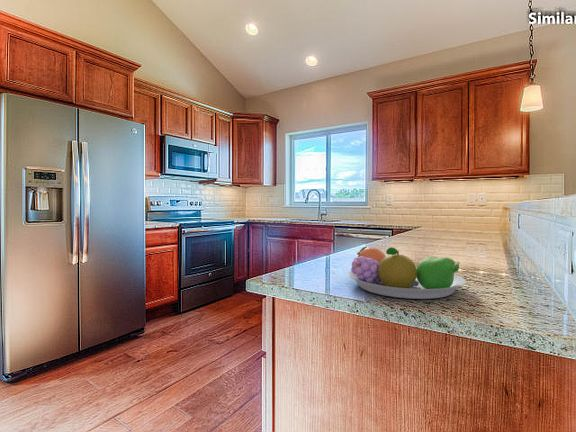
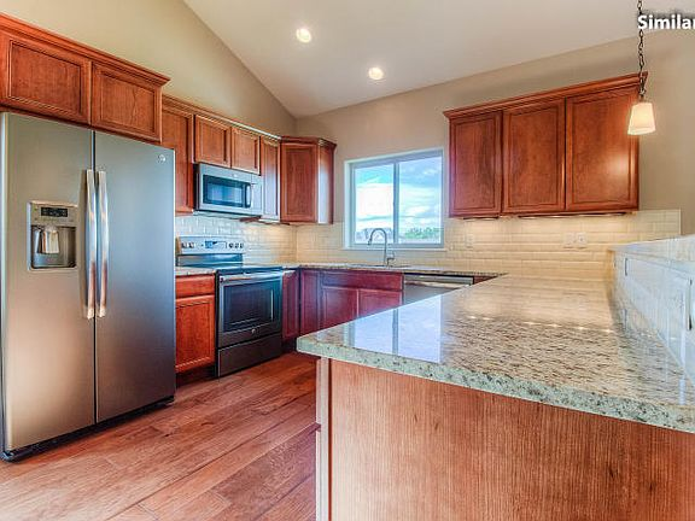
- fruit bowl (405, 265)
